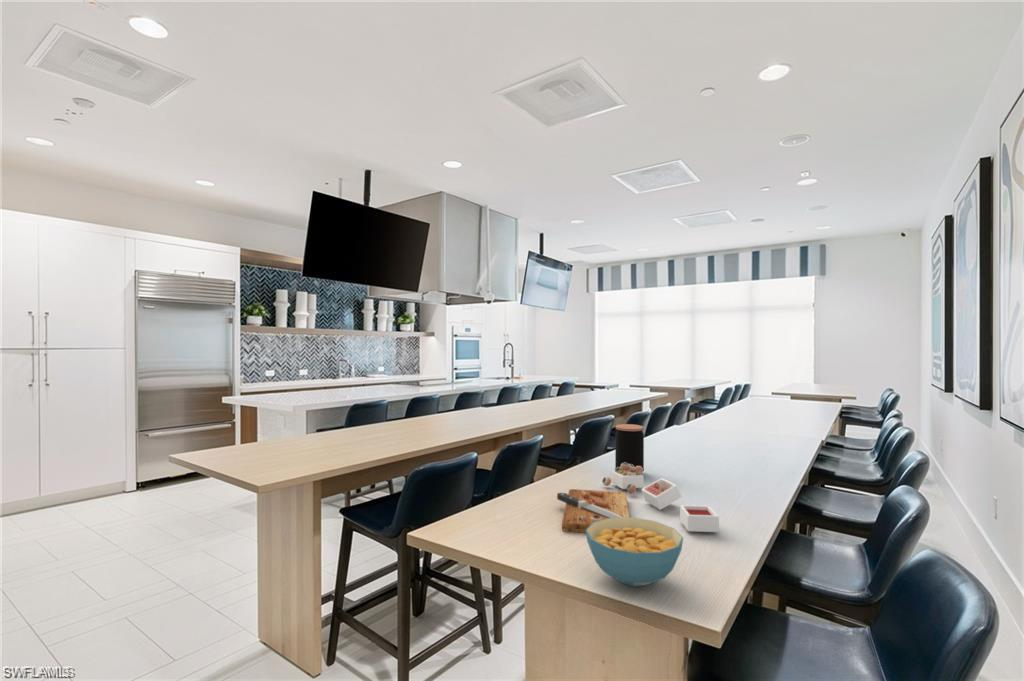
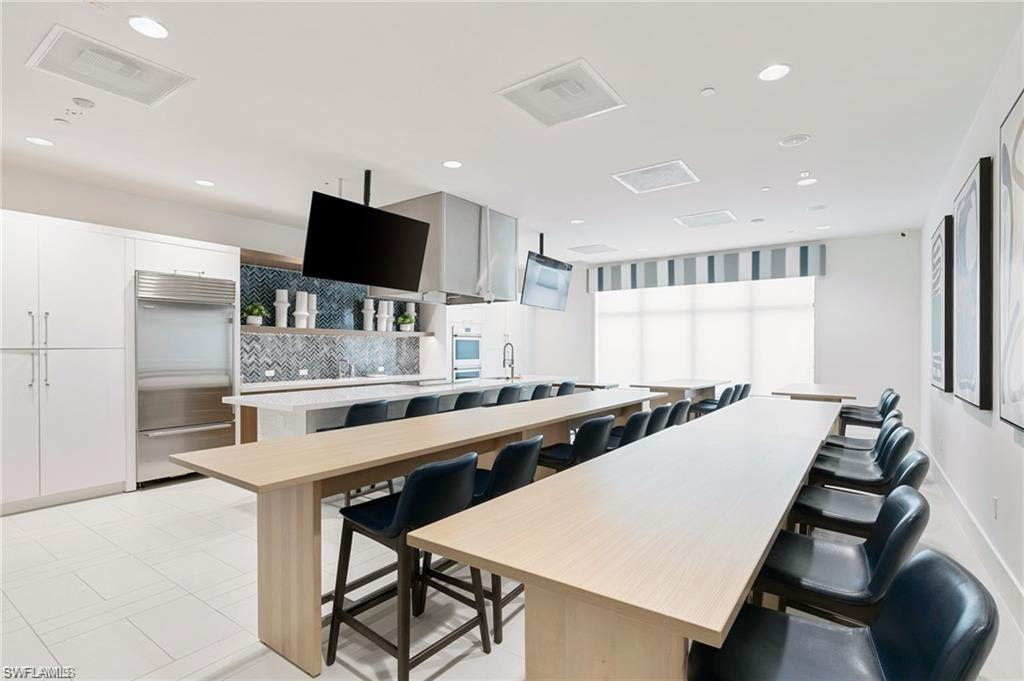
- cereal bowl (633, 556)
- cutting board (613, 495)
- coffee jar (629, 449)
